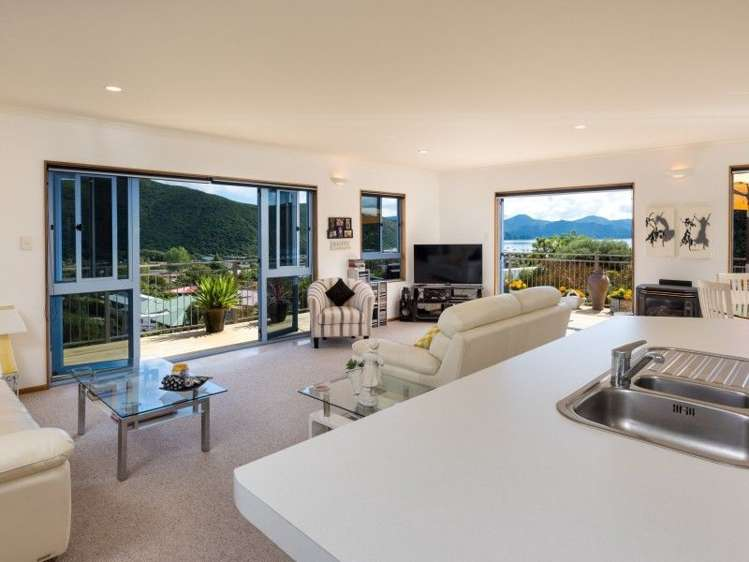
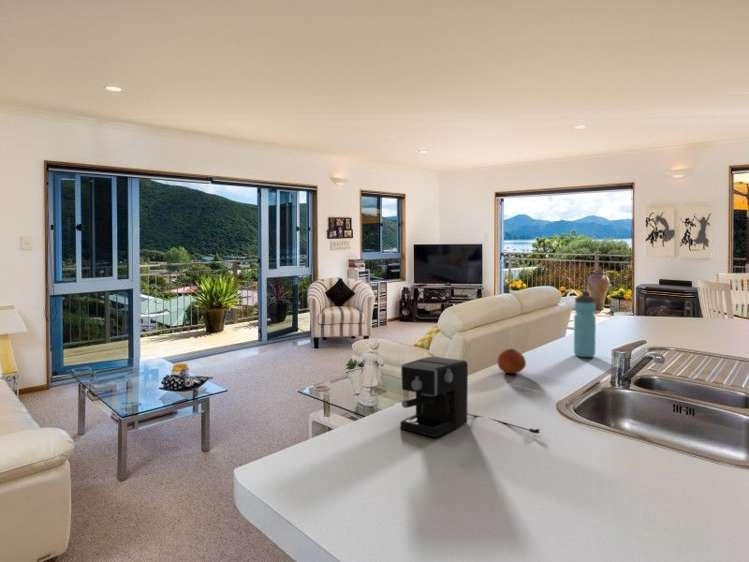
+ coffee maker (466, 398)
+ fruit (511, 361)
+ water bottle (584, 323)
